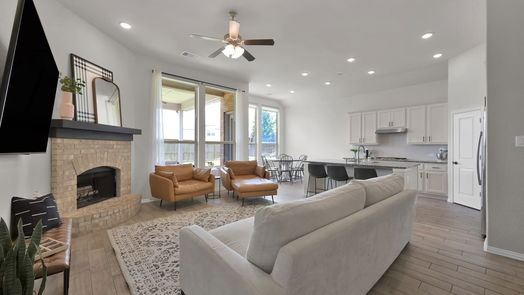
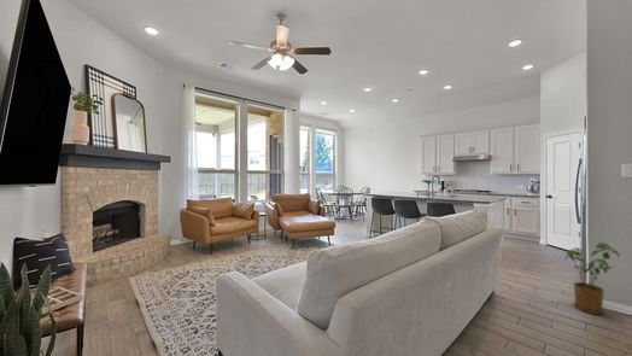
+ house plant (592, 278)
